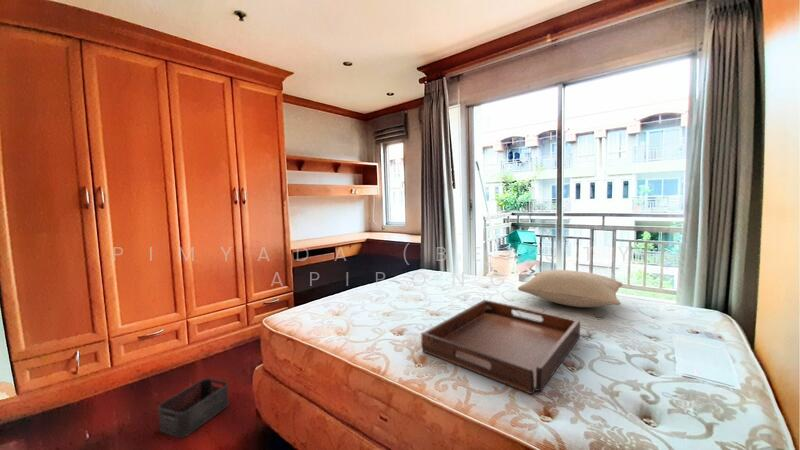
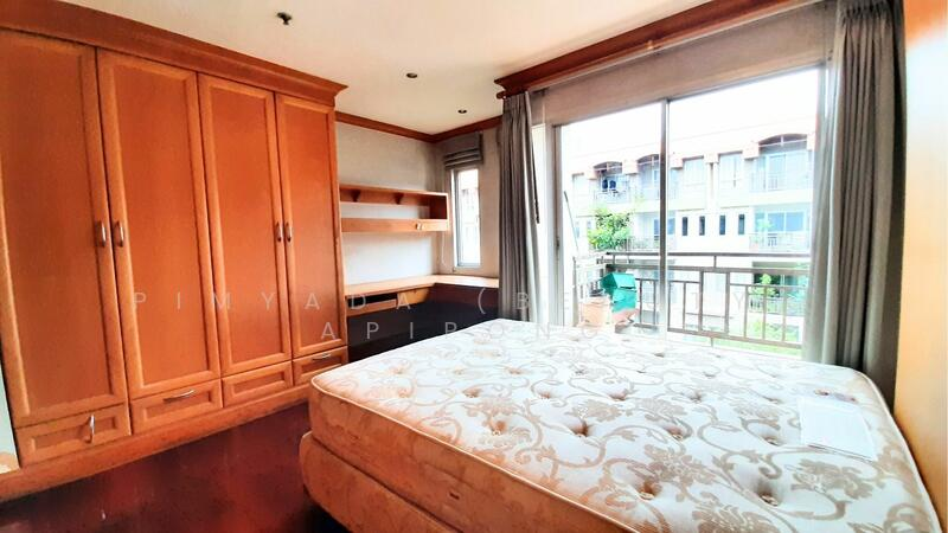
- serving tray (503, 335)
- storage bin (195, 405)
- pillow (570, 286)
